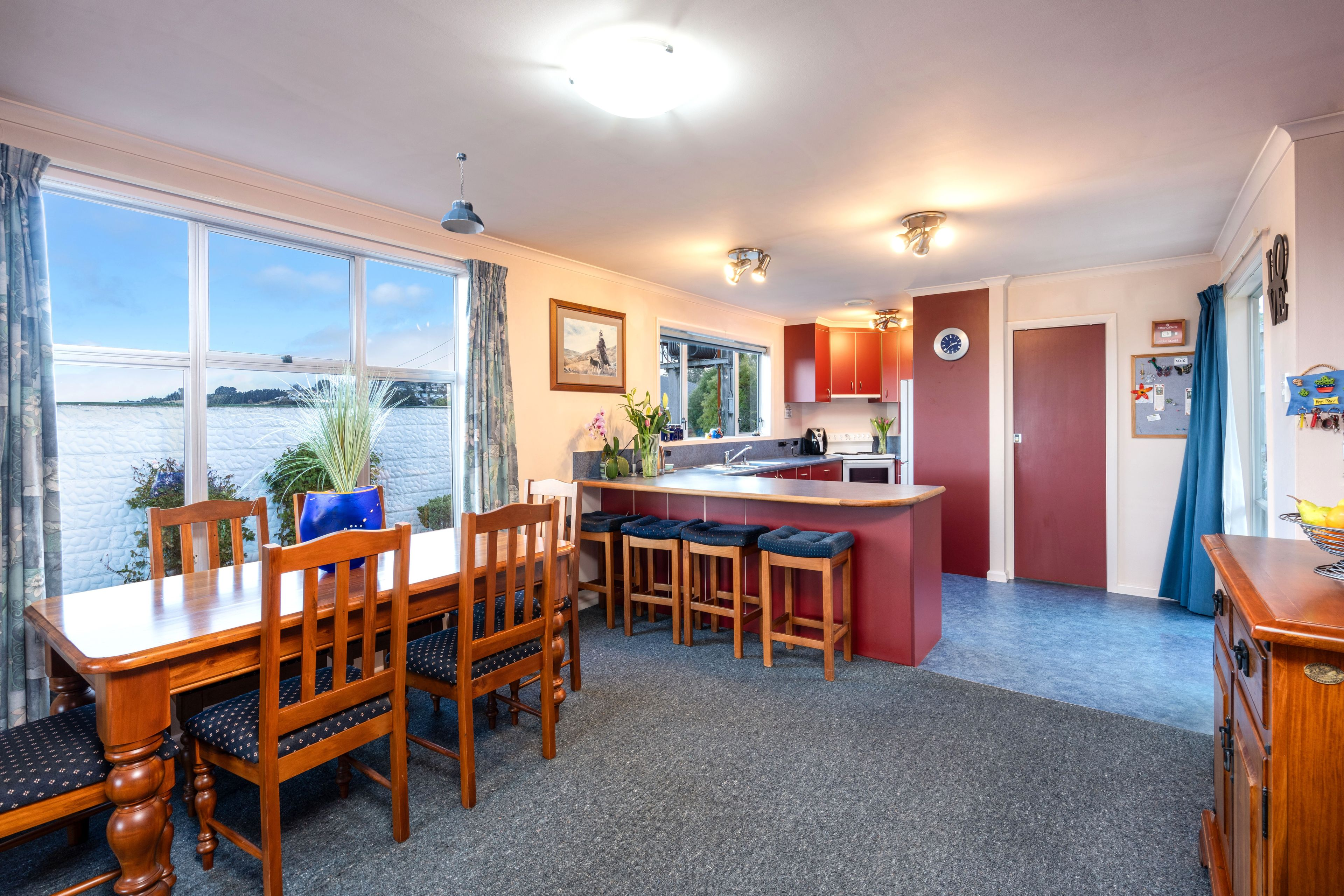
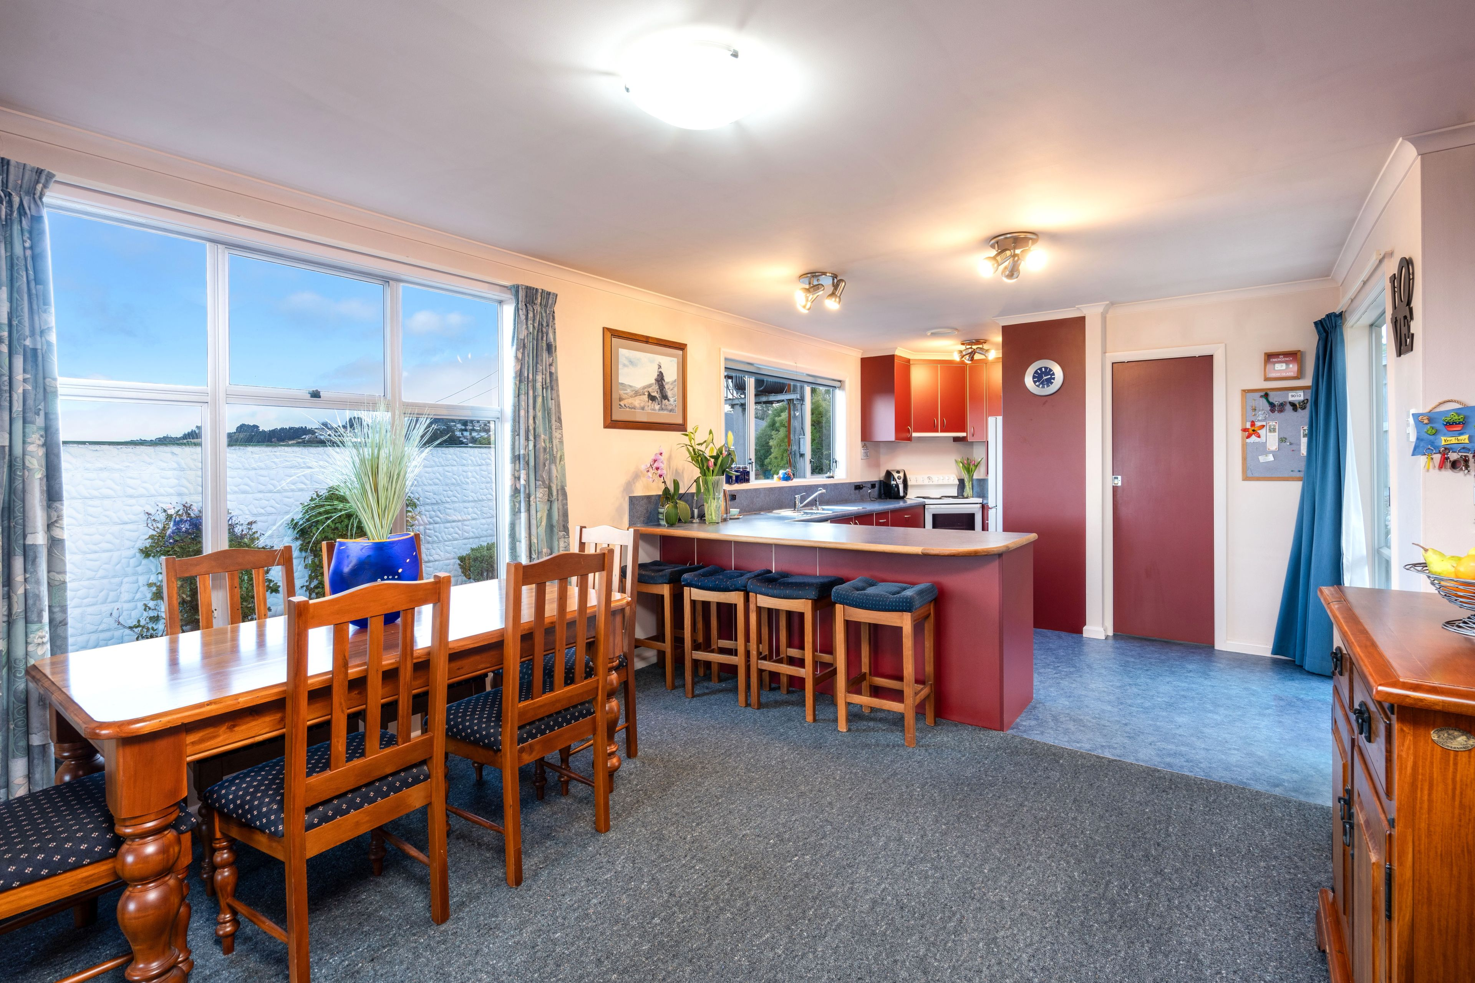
- pendant light (462, 191)
